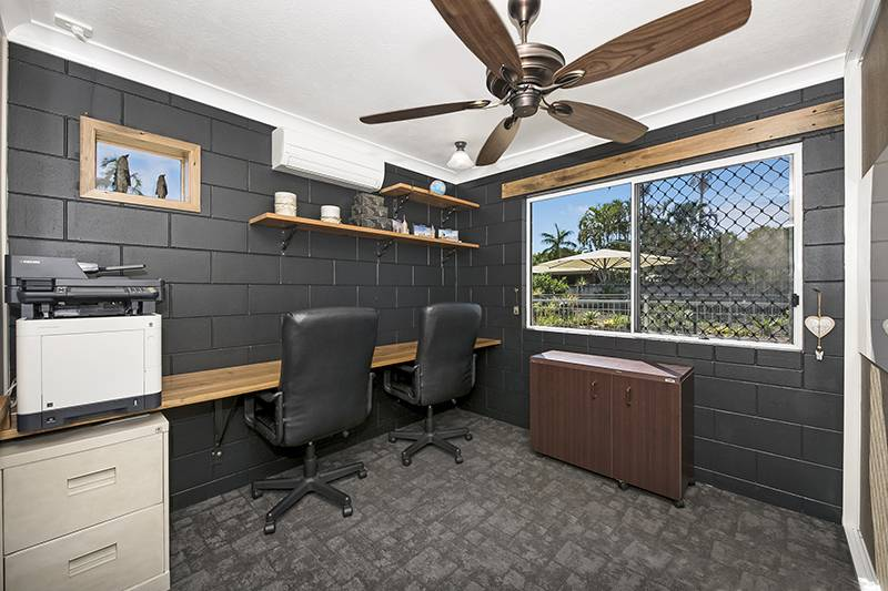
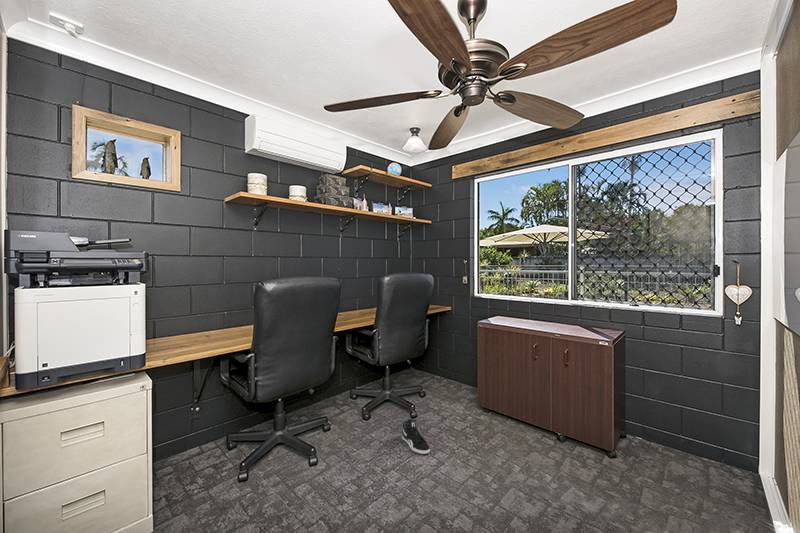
+ sneaker (414, 433)
